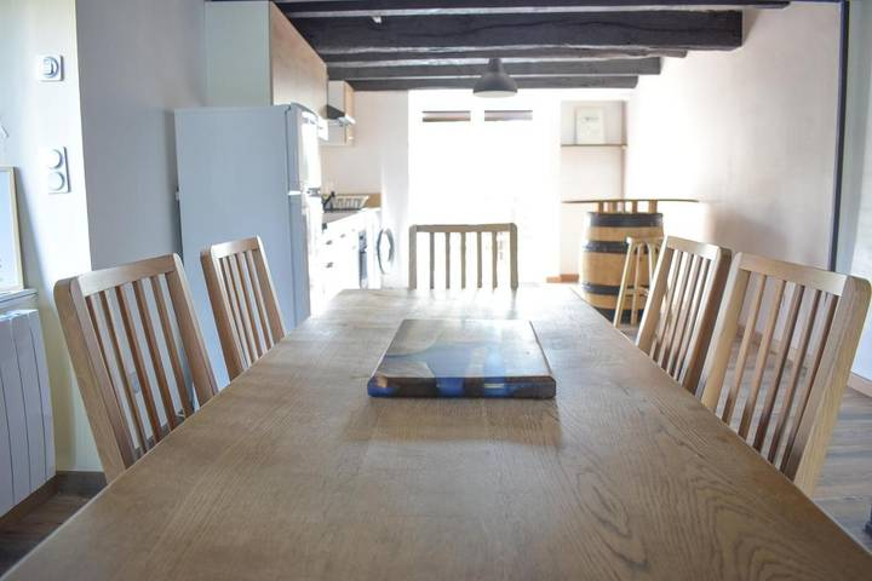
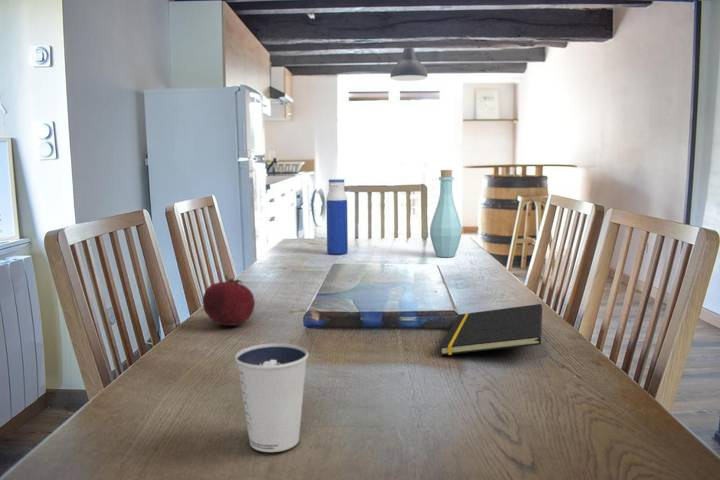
+ dixie cup (273, 398)
+ water bottle (337, 216)
+ notepad (494, 327)
+ fruit (229, 301)
+ bottle (445, 213)
